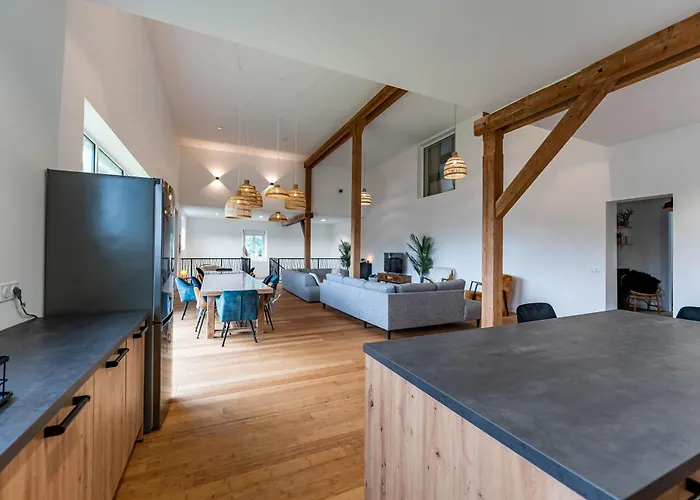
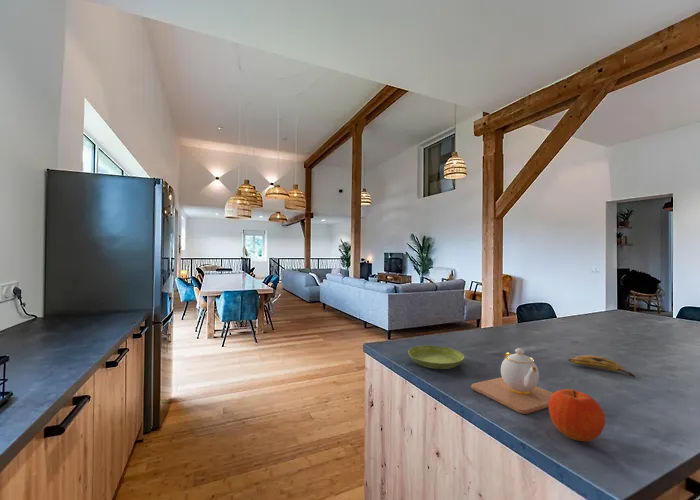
+ saucer (435, 357)
+ fruit (575, 414)
+ teapot (515, 371)
+ banana (600, 363)
